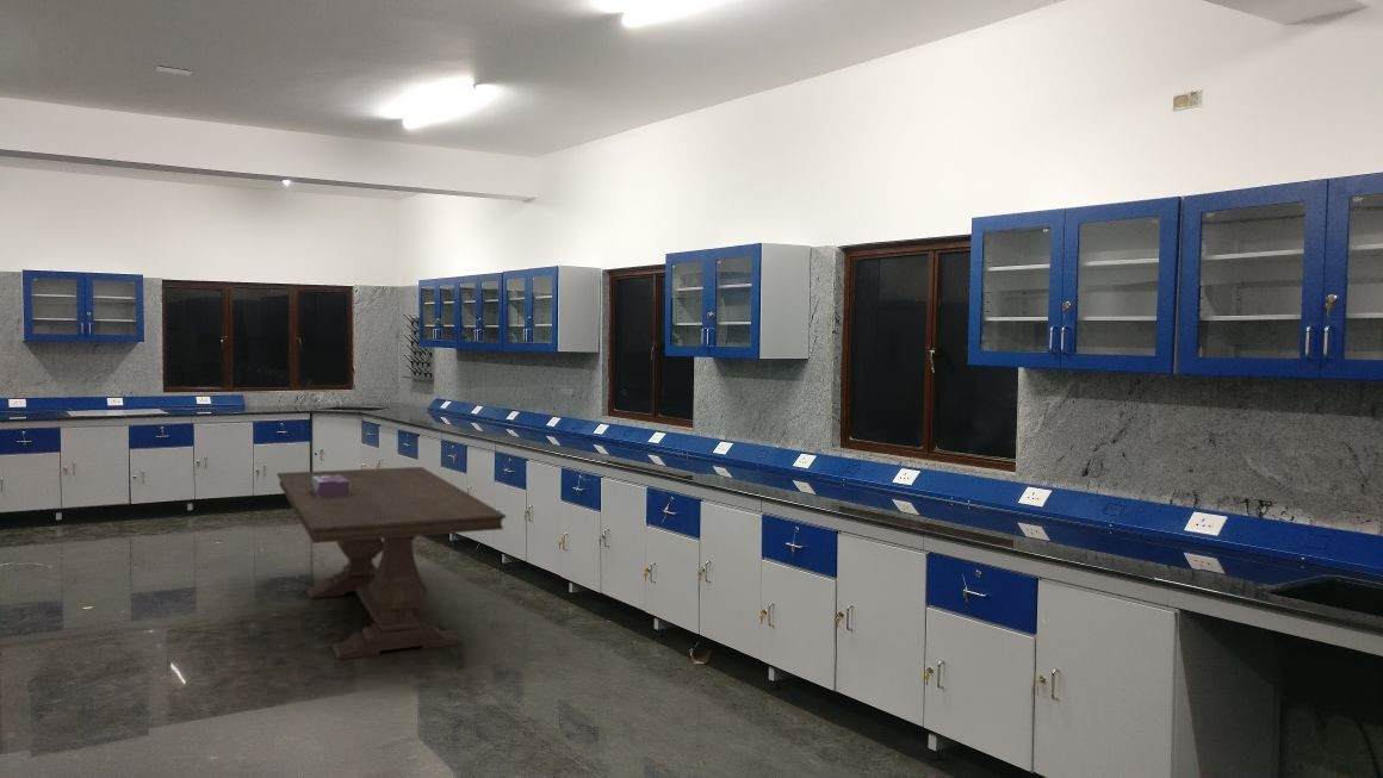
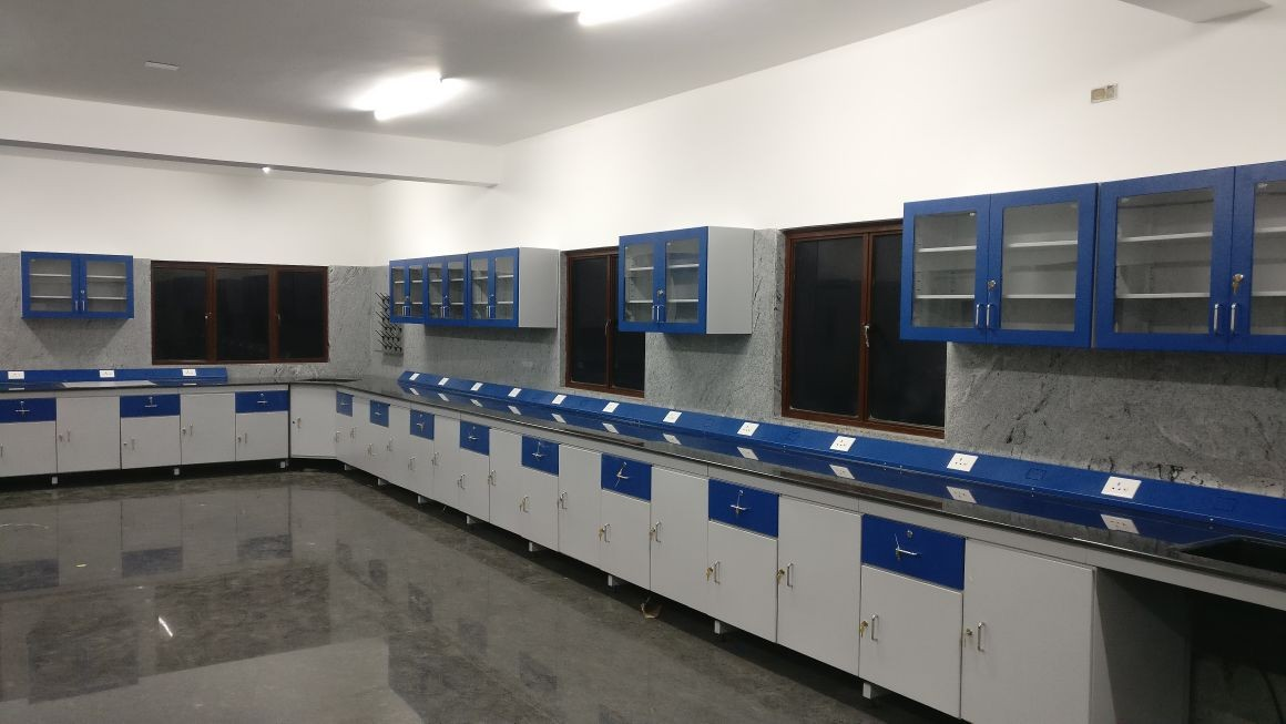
- dining table (377, 553)
- tissue box (330, 485)
